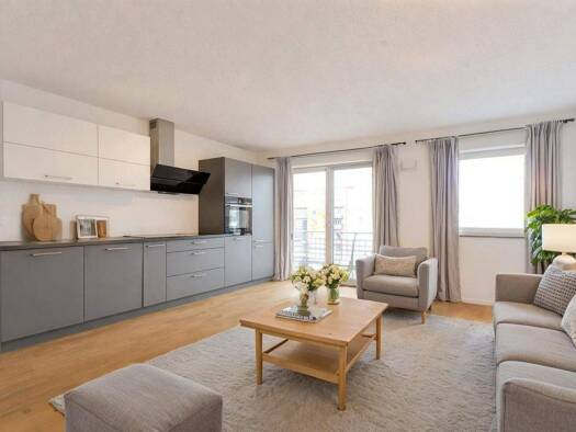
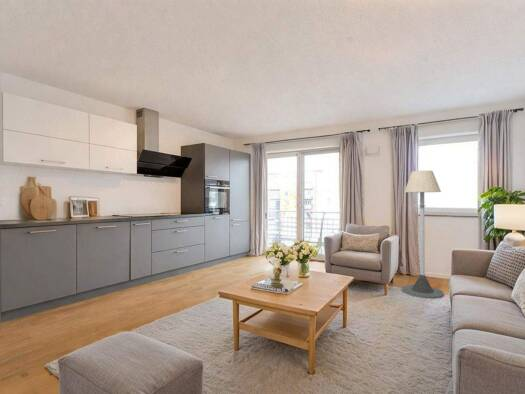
+ floor lamp (422, 231)
